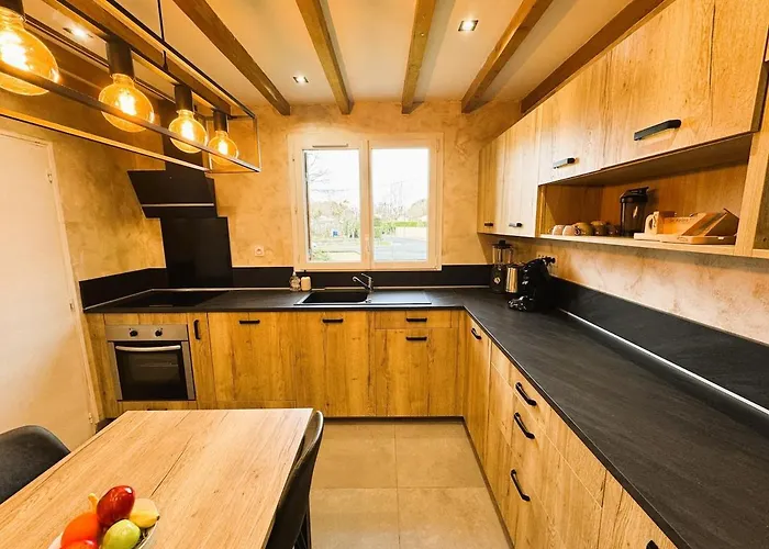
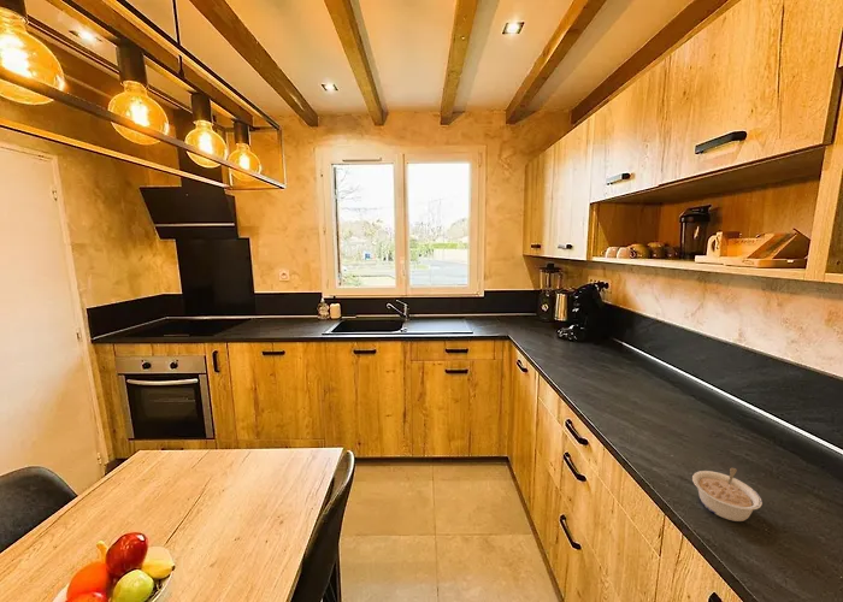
+ legume (723, 494)
